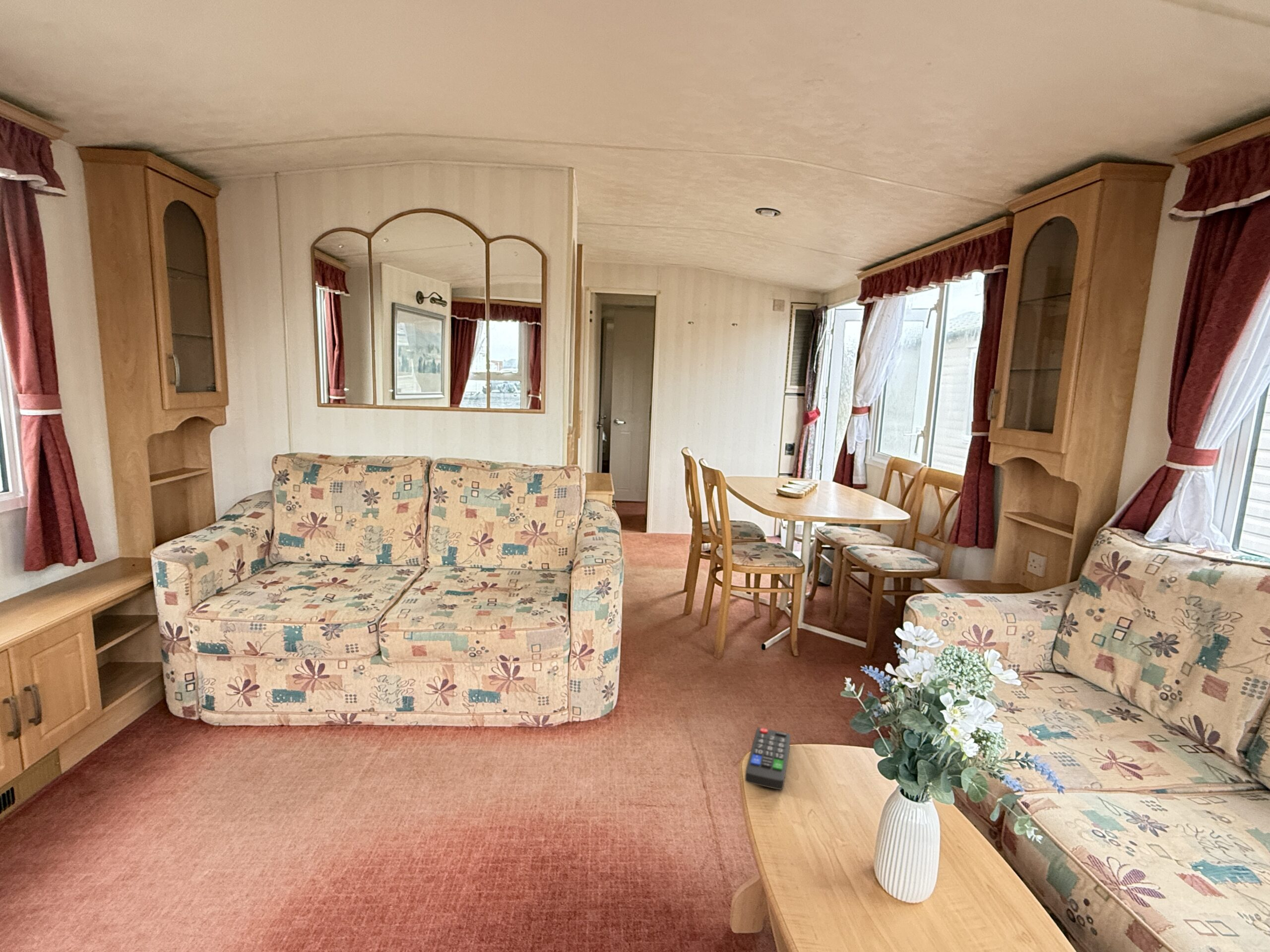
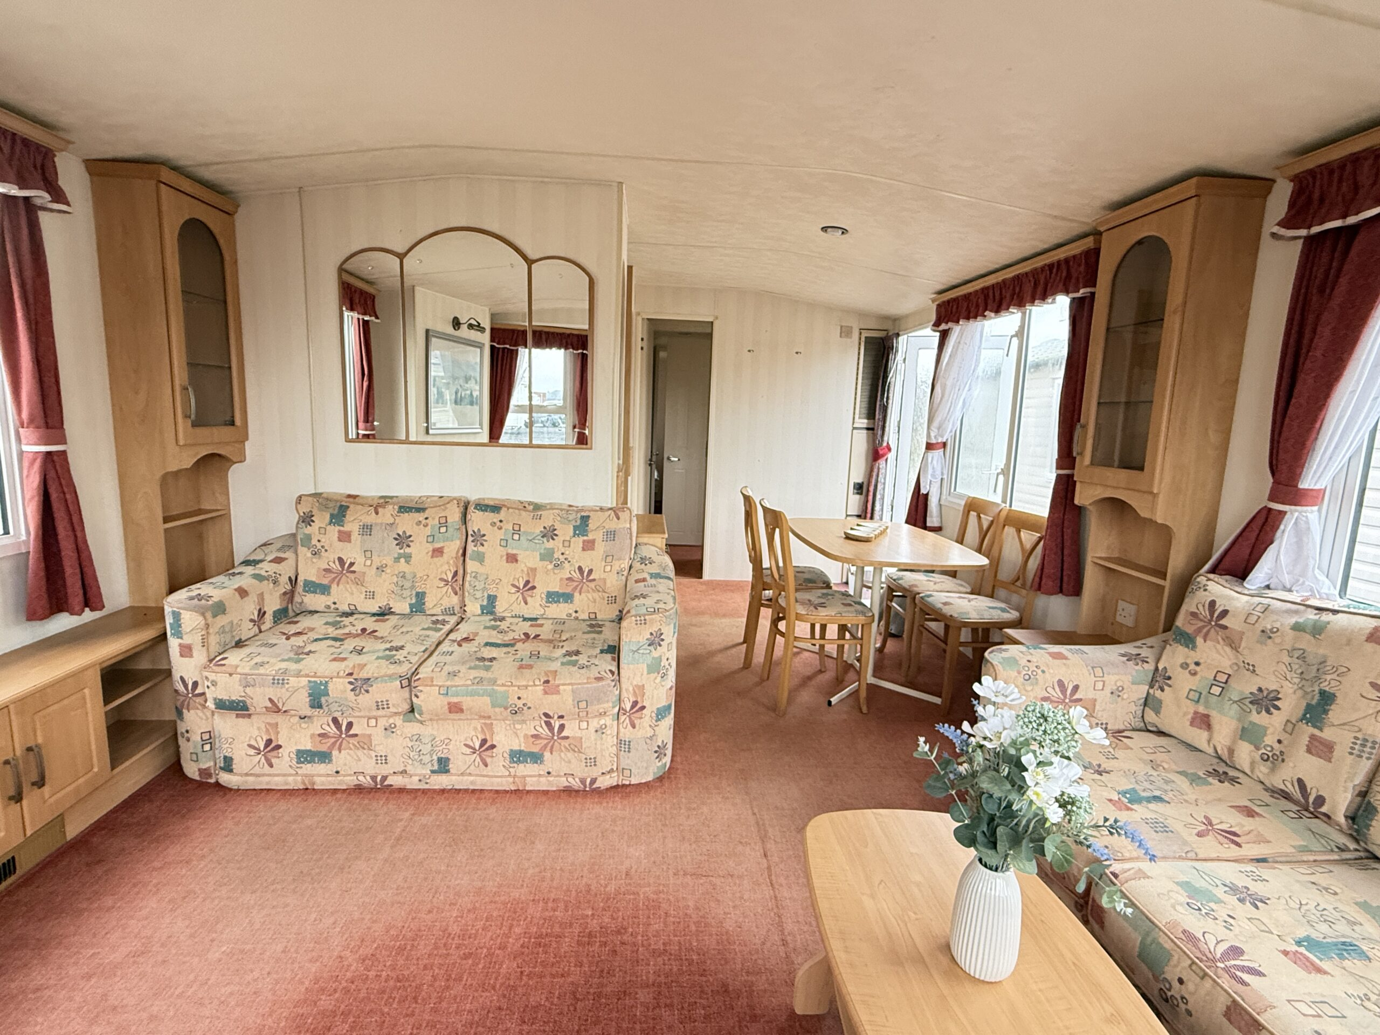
- remote control (769, 756)
